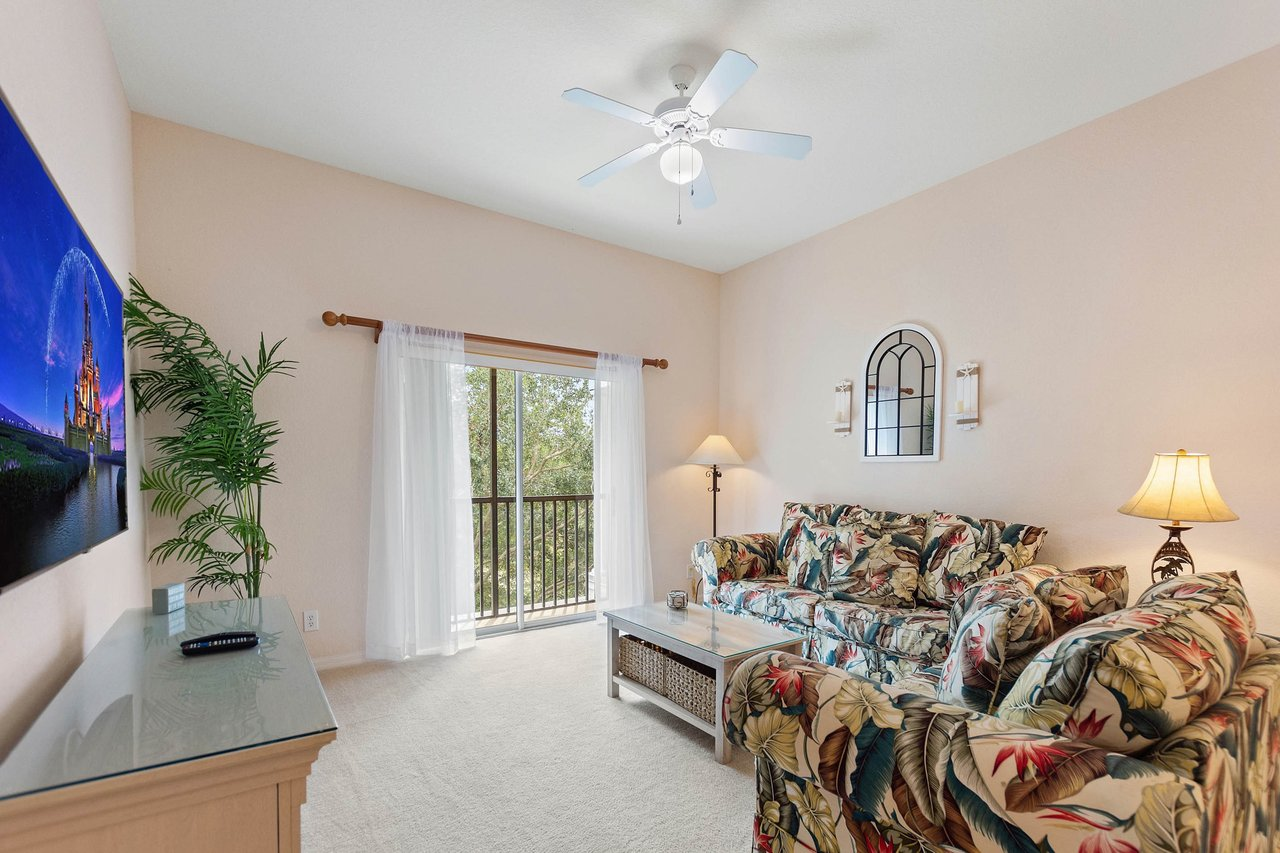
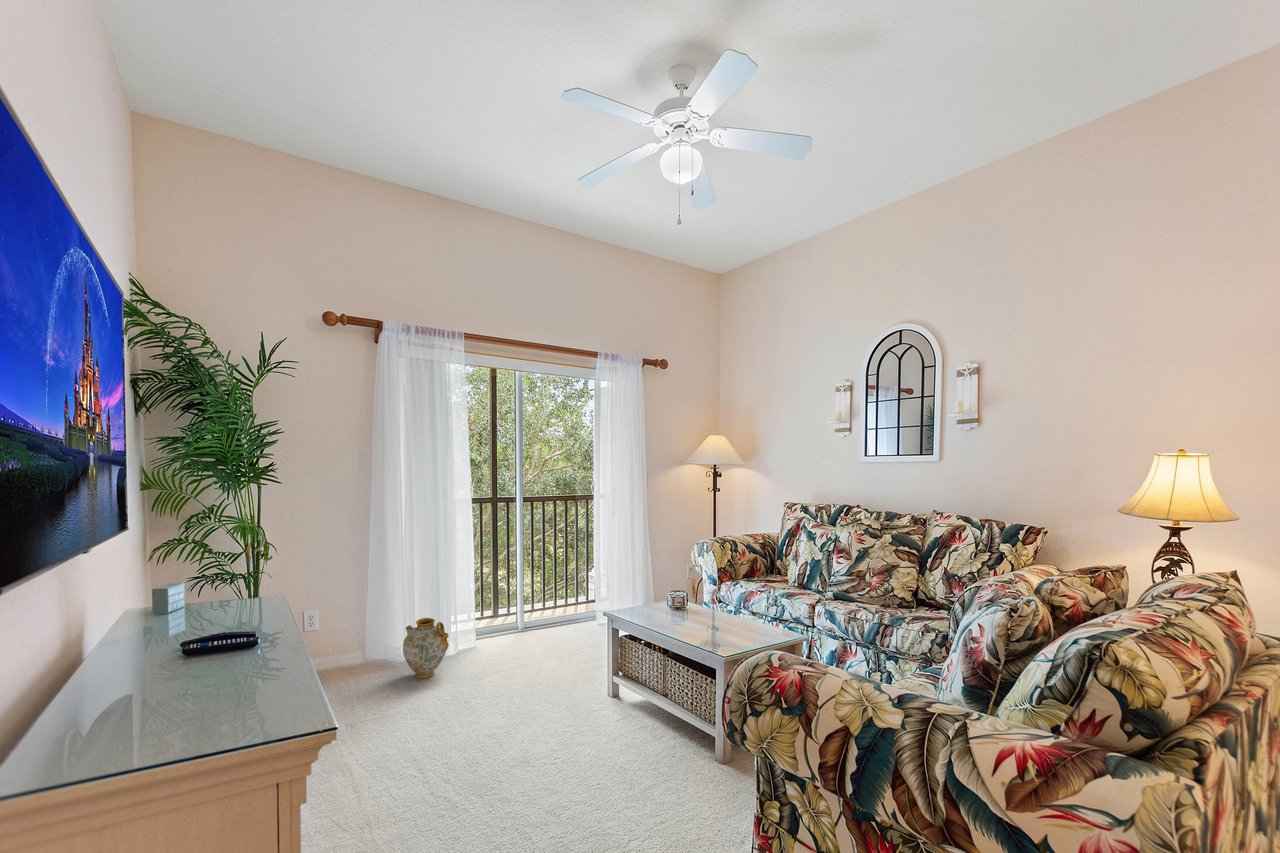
+ ceramic jug (425, 647)
